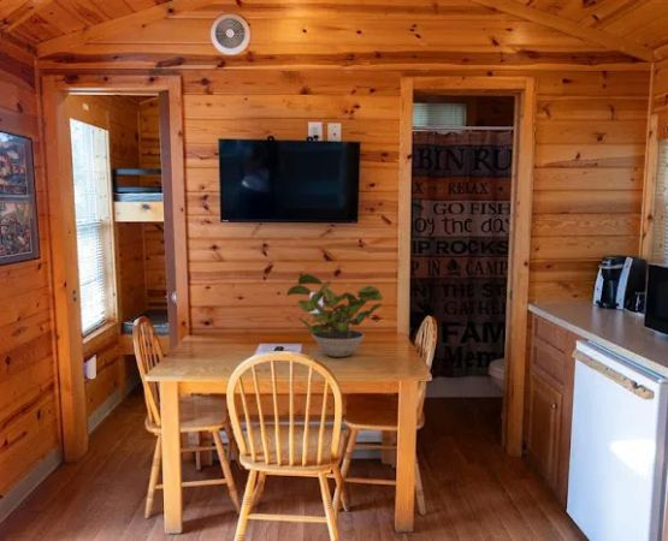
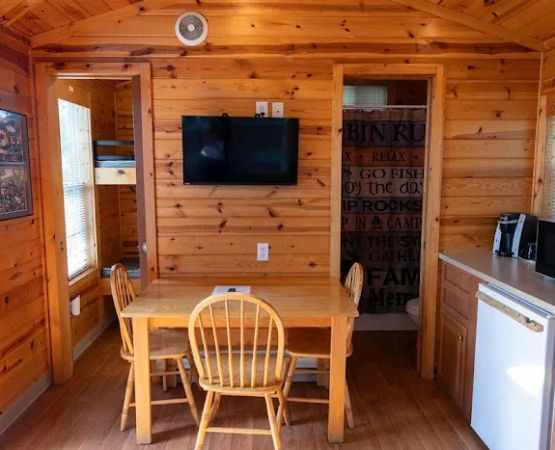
- potted plant (333, 314)
